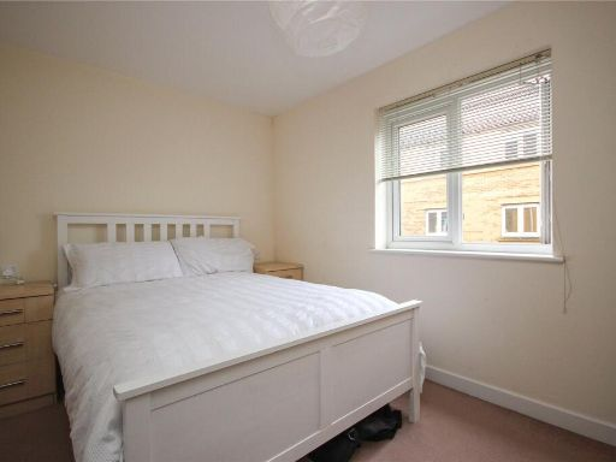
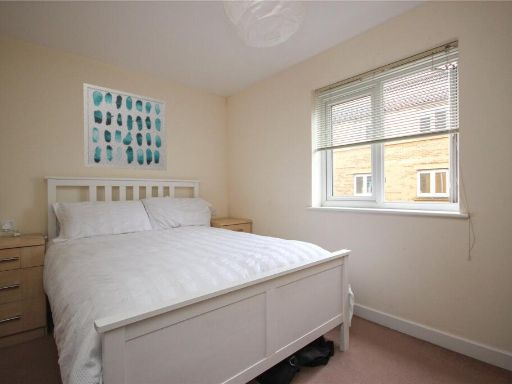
+ wall art (128, 131)
